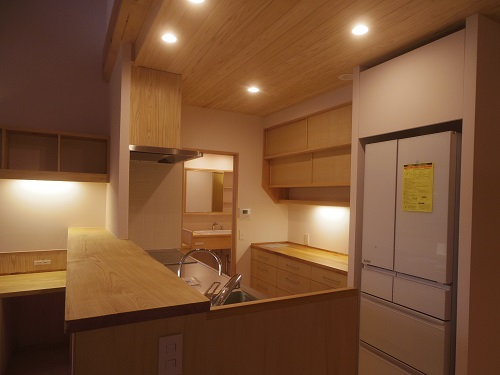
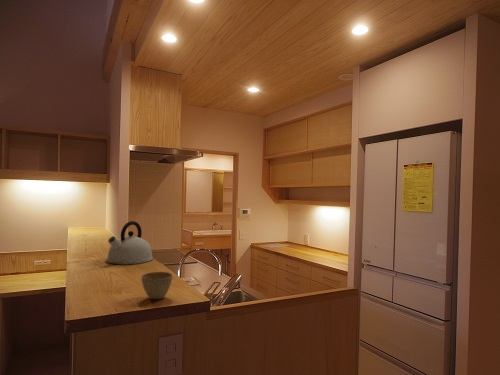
+ flower pot (156, 286)
+ kettle (129, 240)
